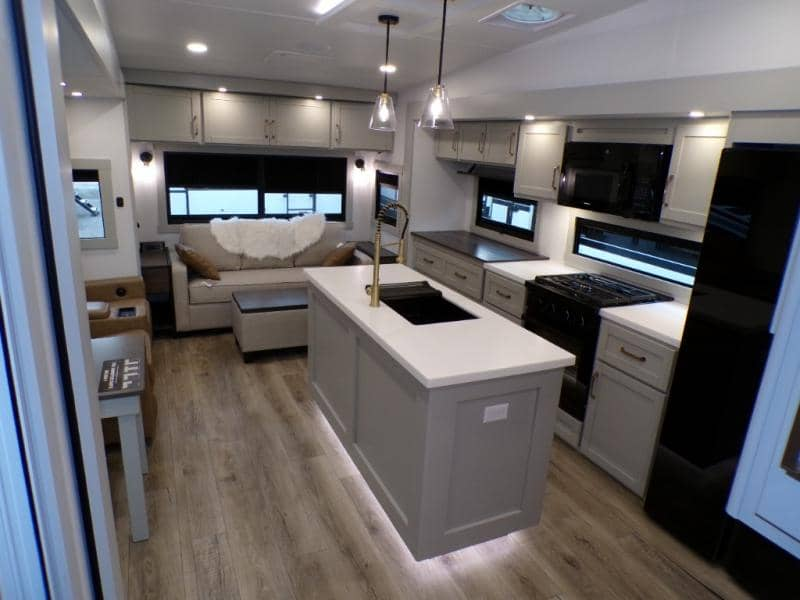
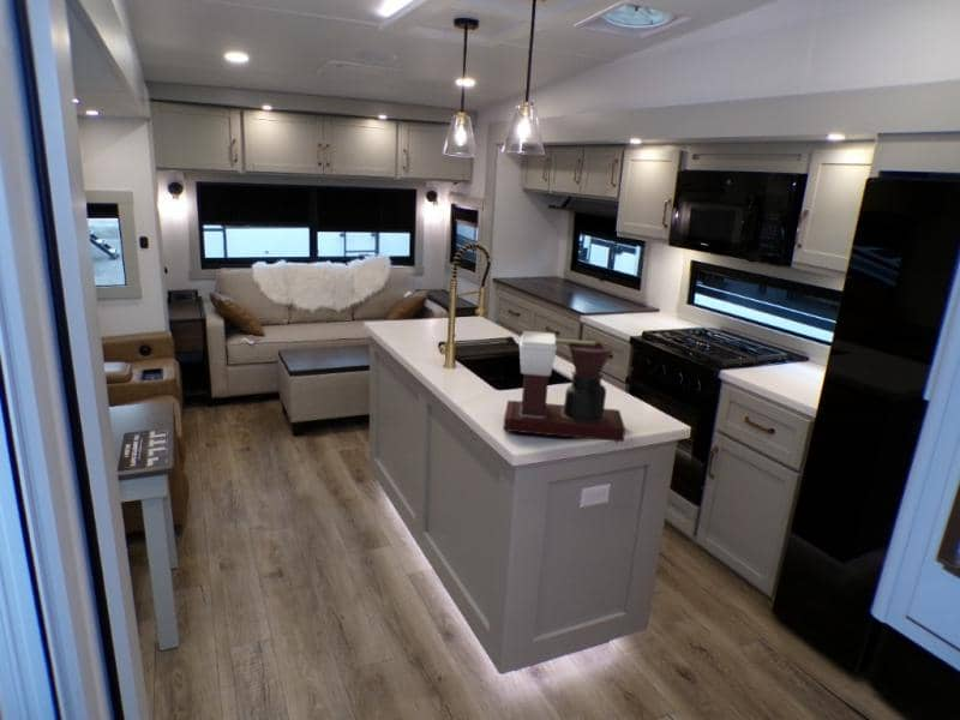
+ coffee maker (569, 386)
